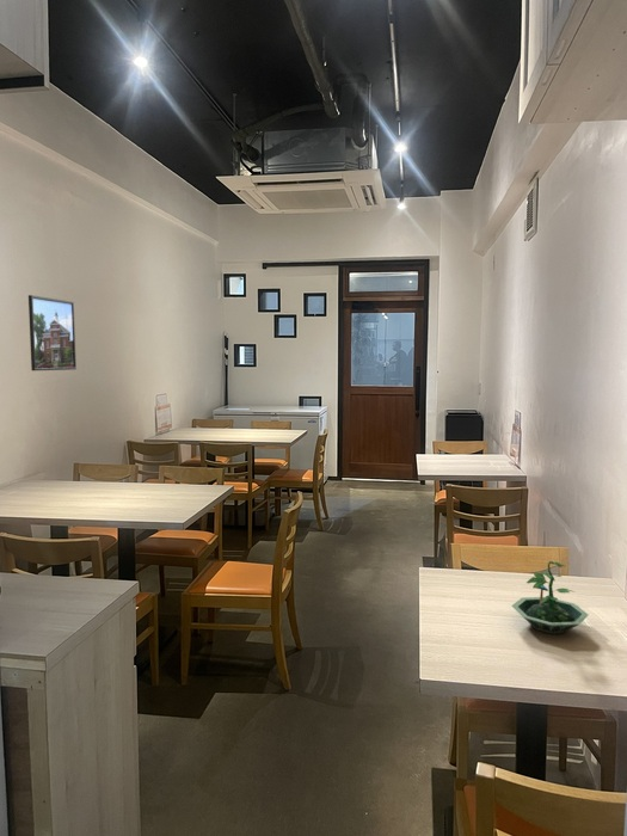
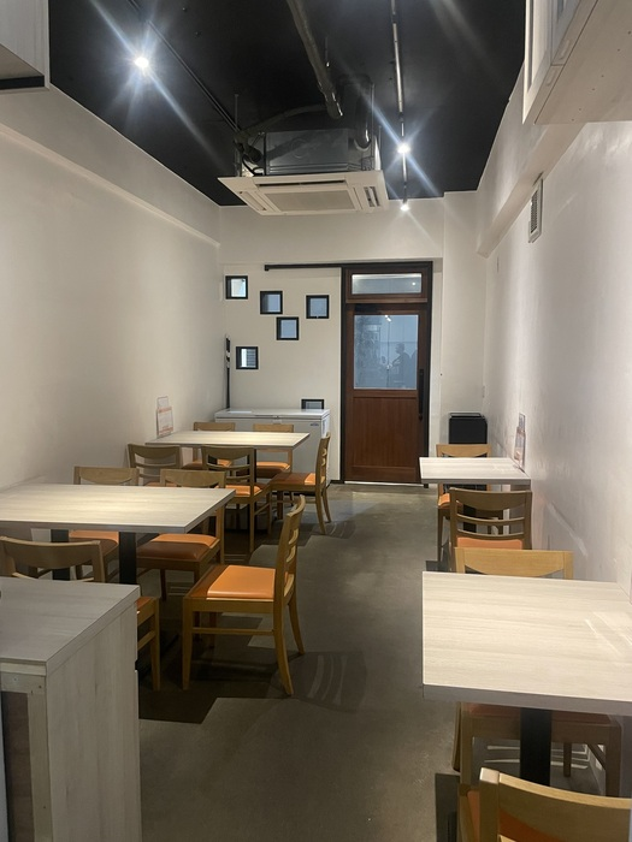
- terrarium (551, 573)
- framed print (53, 334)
